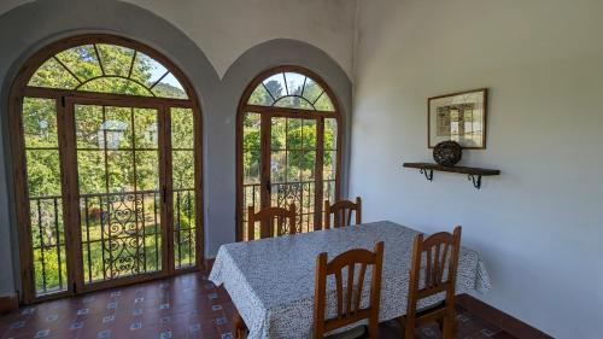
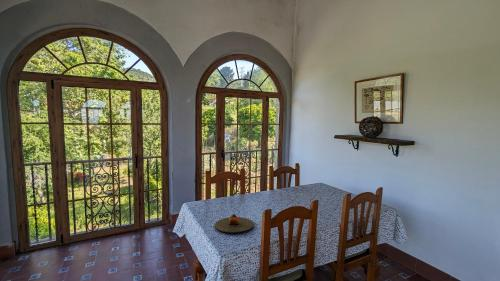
+ plate (234, 219)
